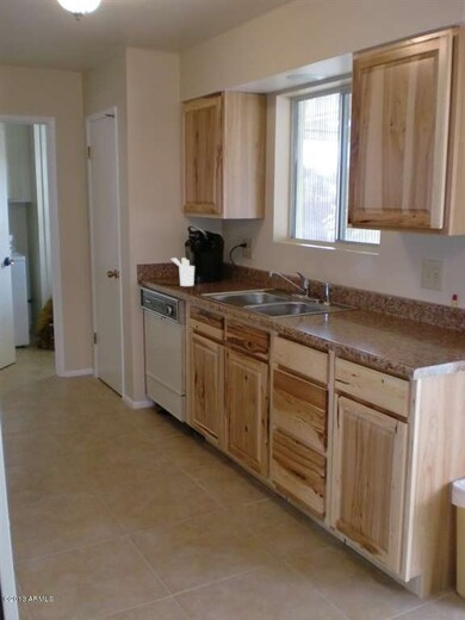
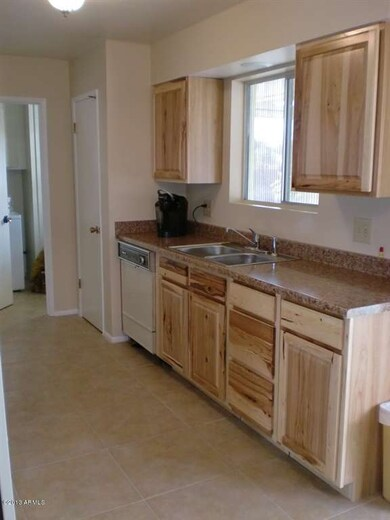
- utensil holder (182, 271)
